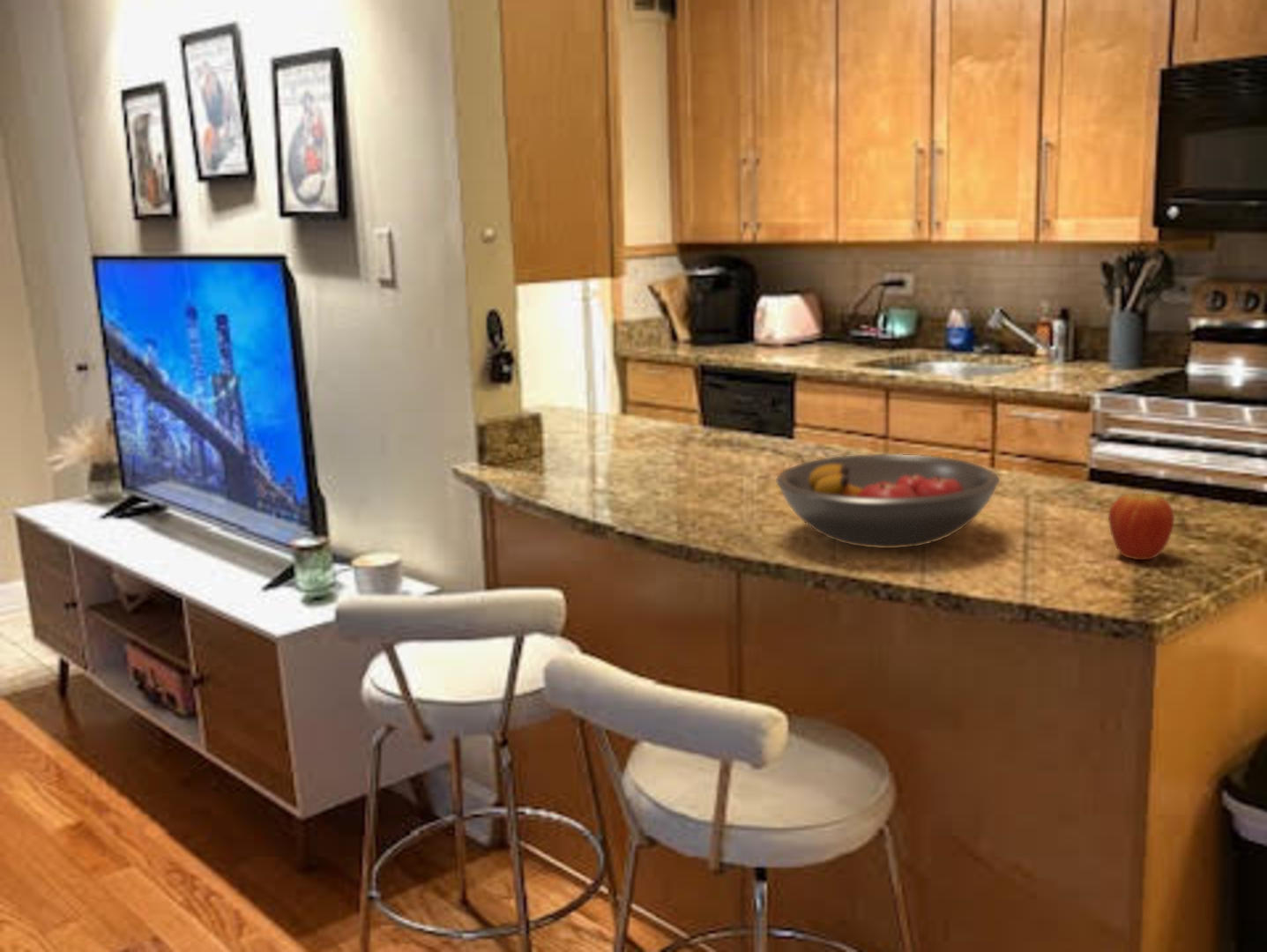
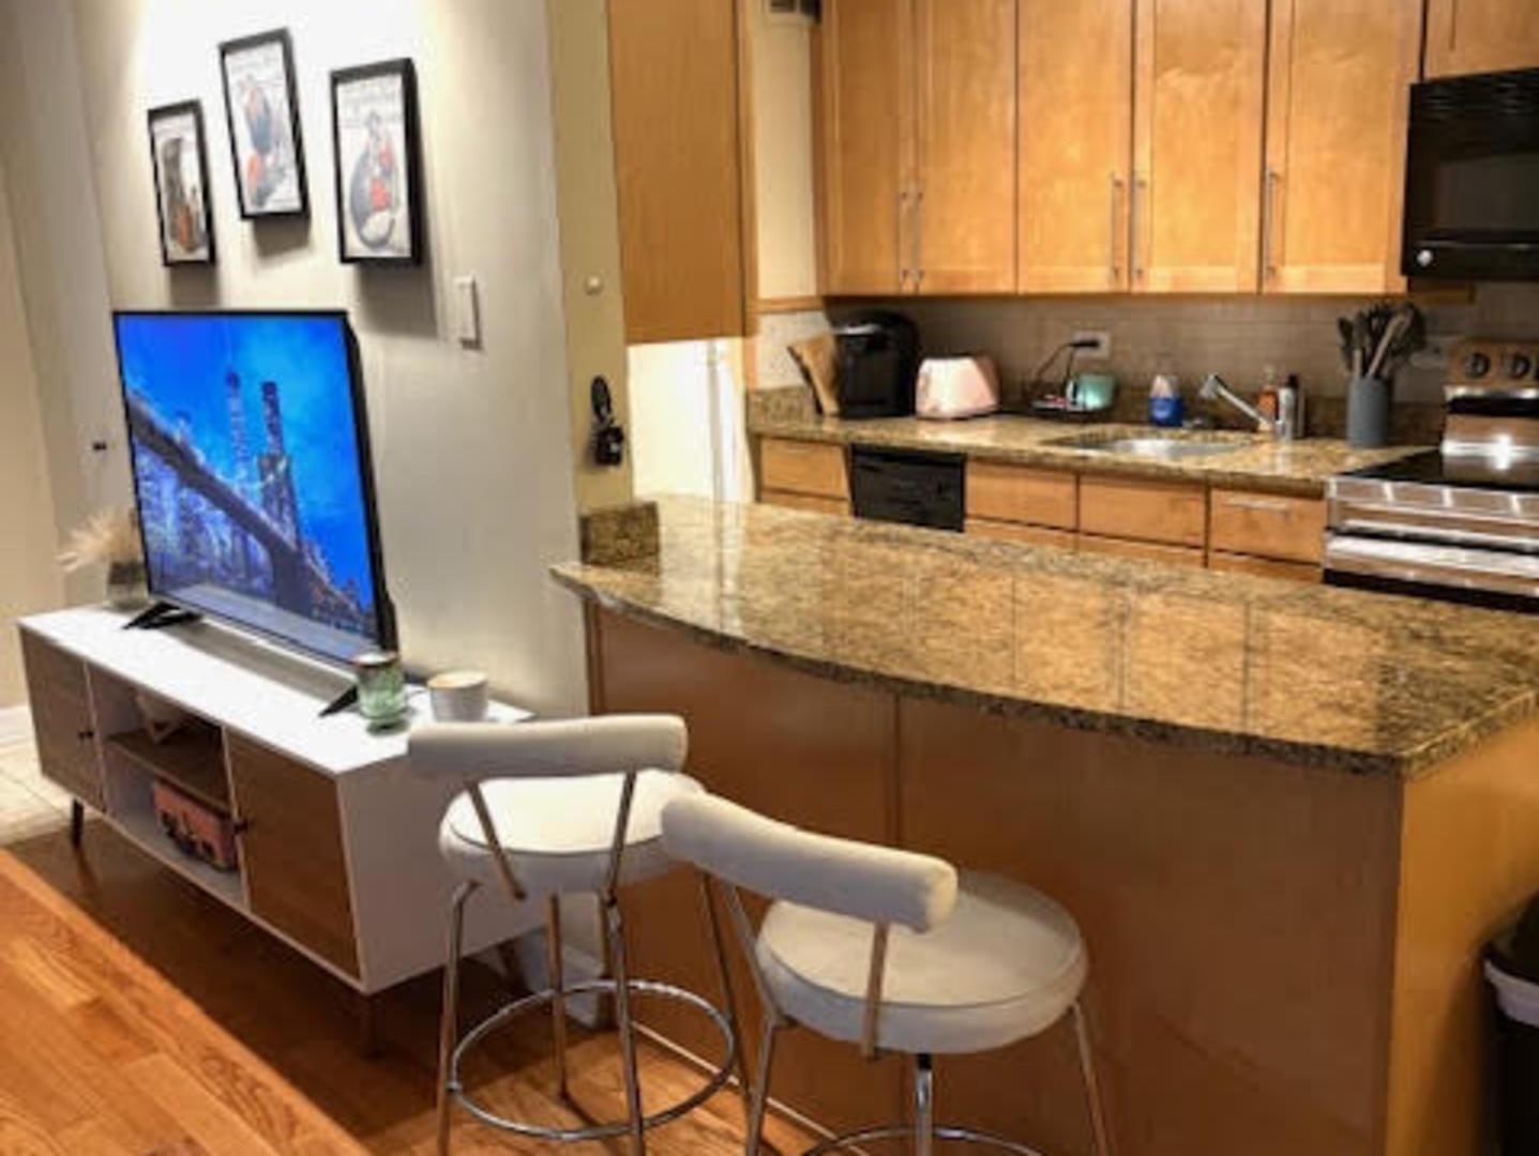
- fruit bowl (885, 498)
- fruit (1140, 523)
